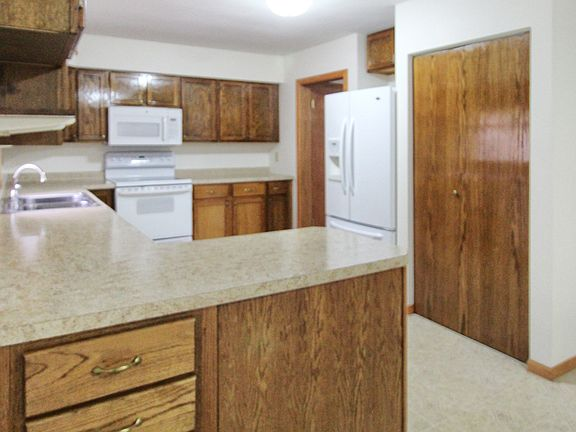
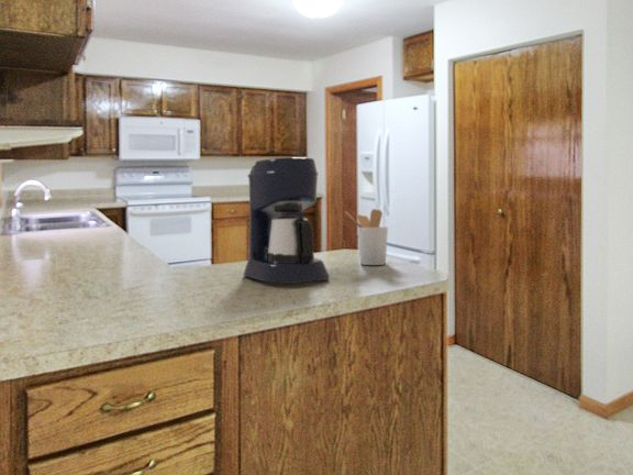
+ coffee maker (287, 219)
+ utensil holder (365, 236)
